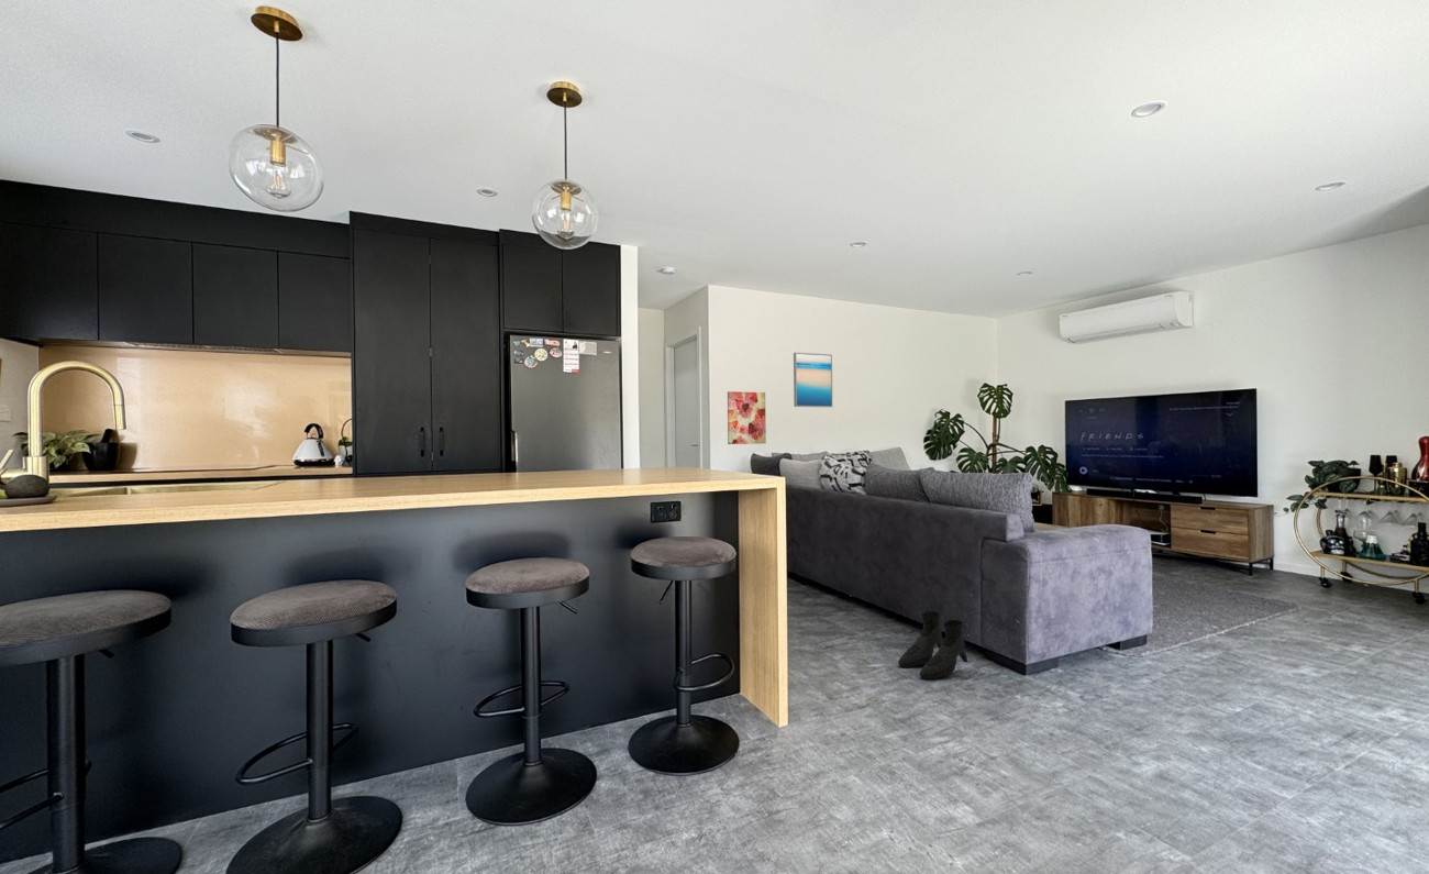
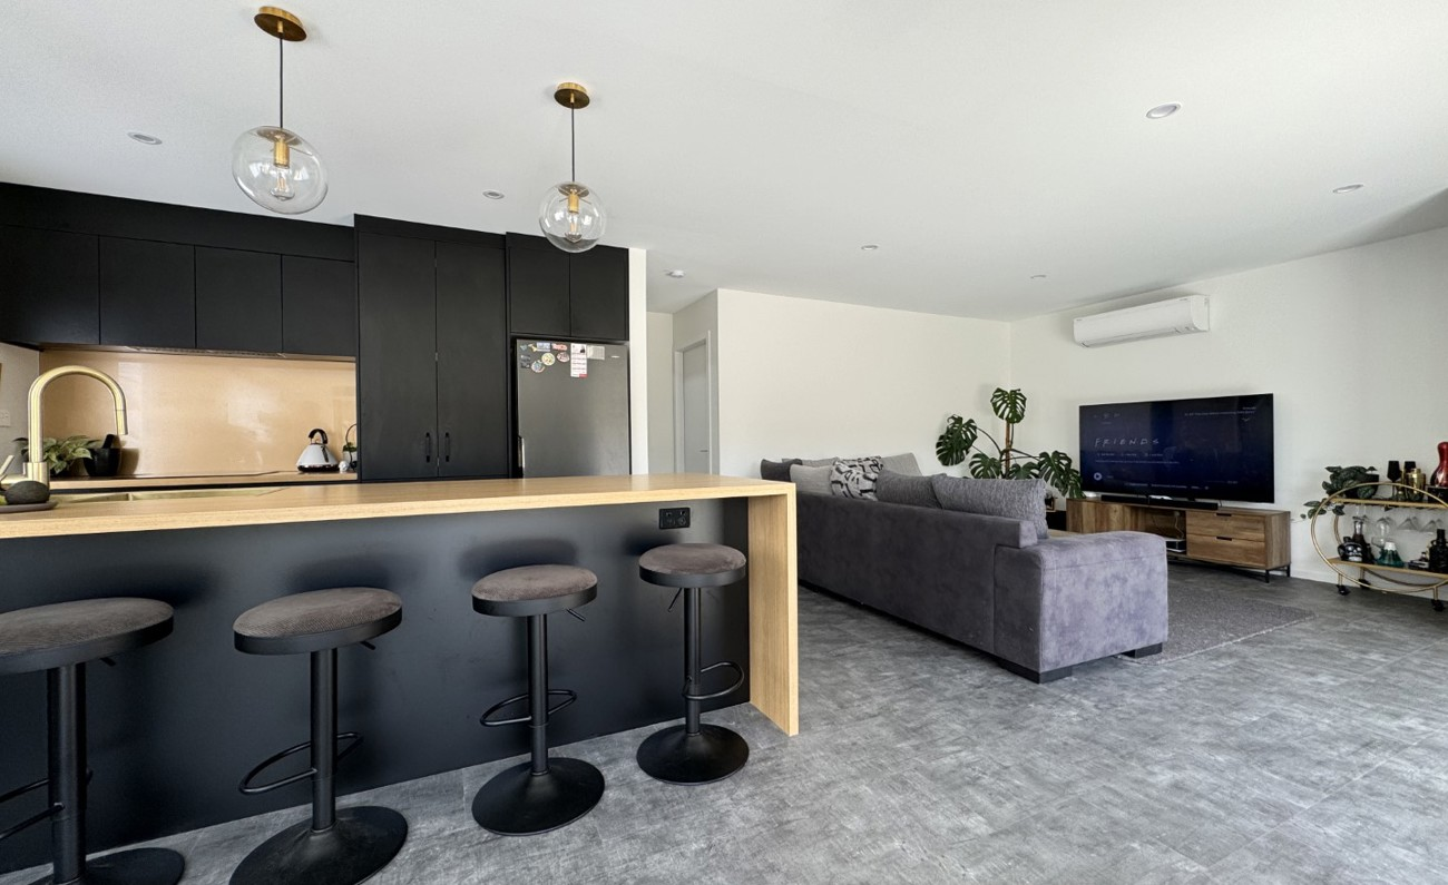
- wall art (746, 418)
- boots (932, 641)
- wall art (812, 379)
